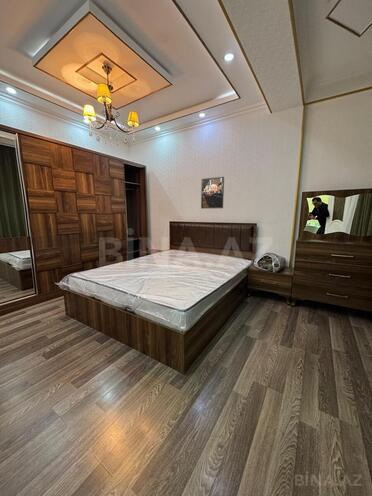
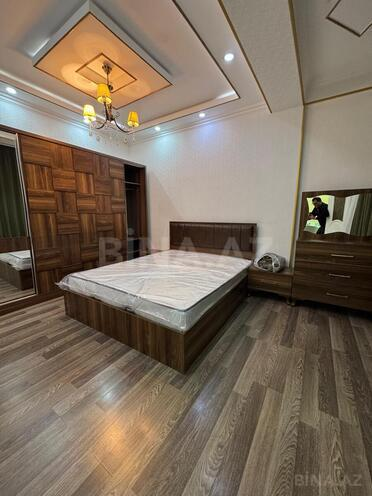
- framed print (212, 193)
